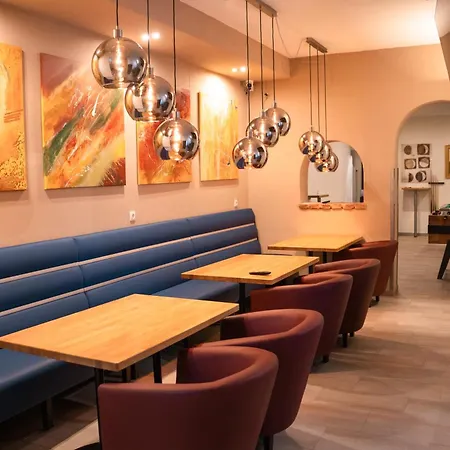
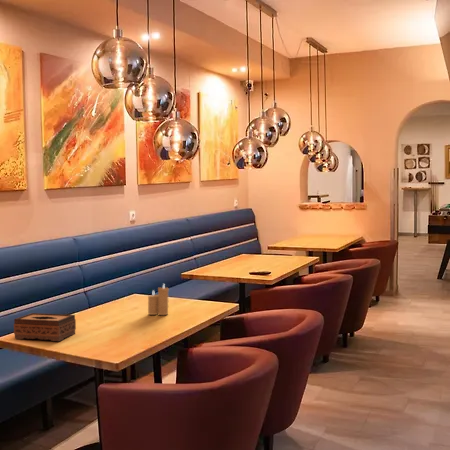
+ candle (158, 298)
+ tissue box (45, 326)
